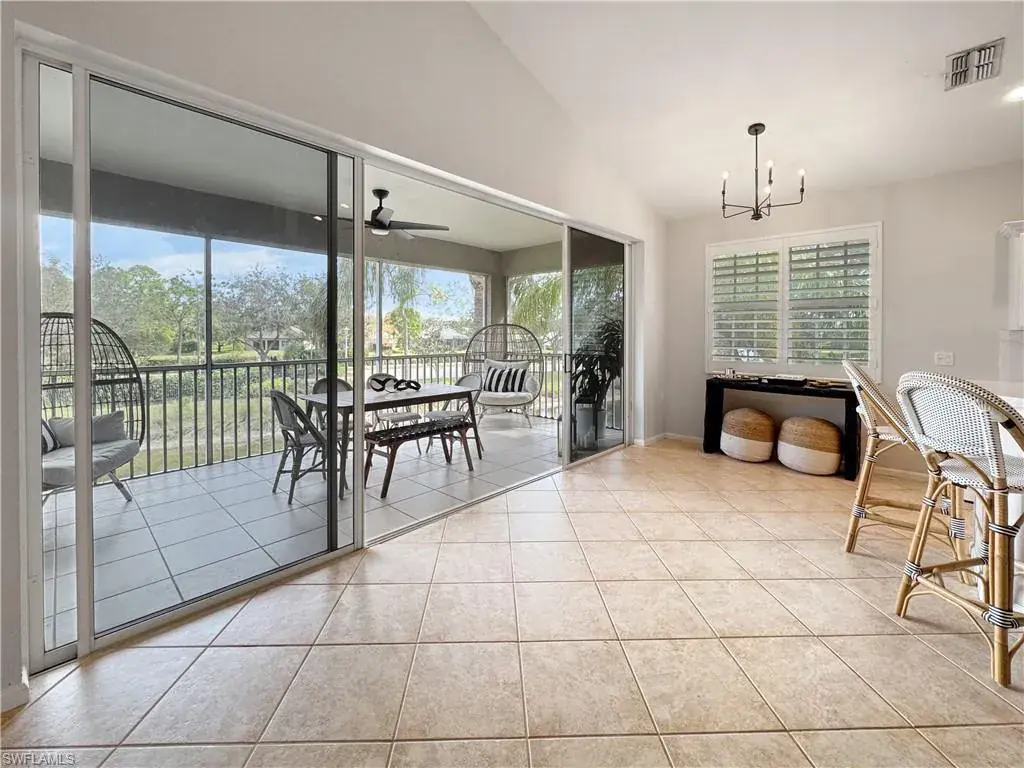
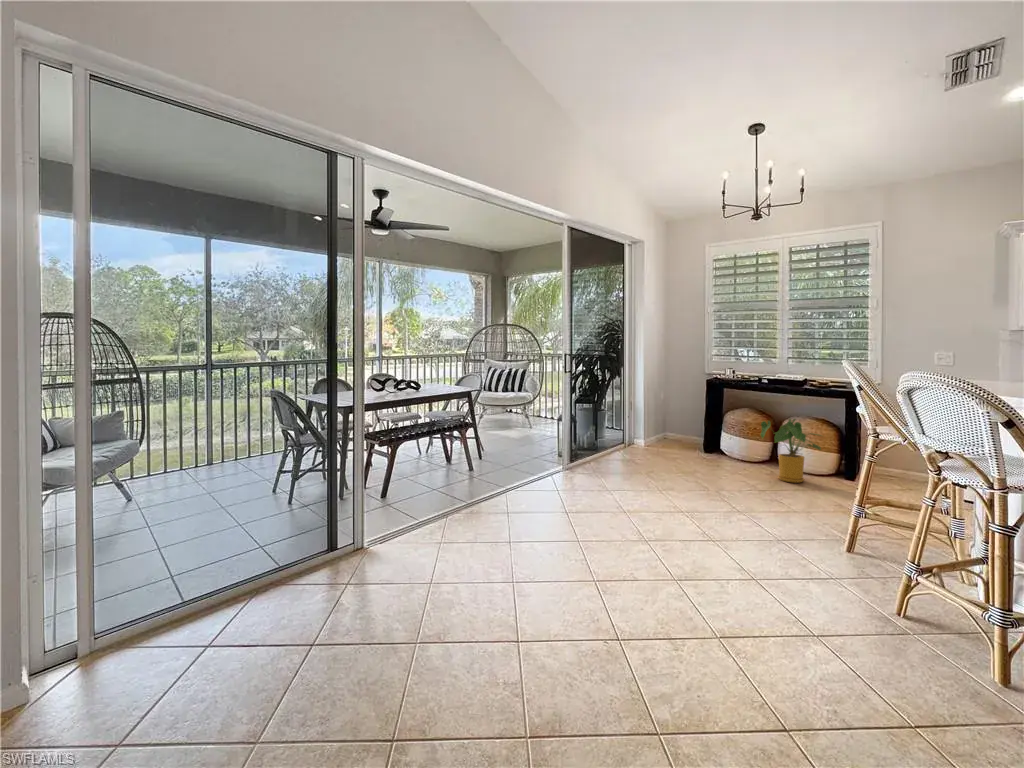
+ house plant (792, 449)
